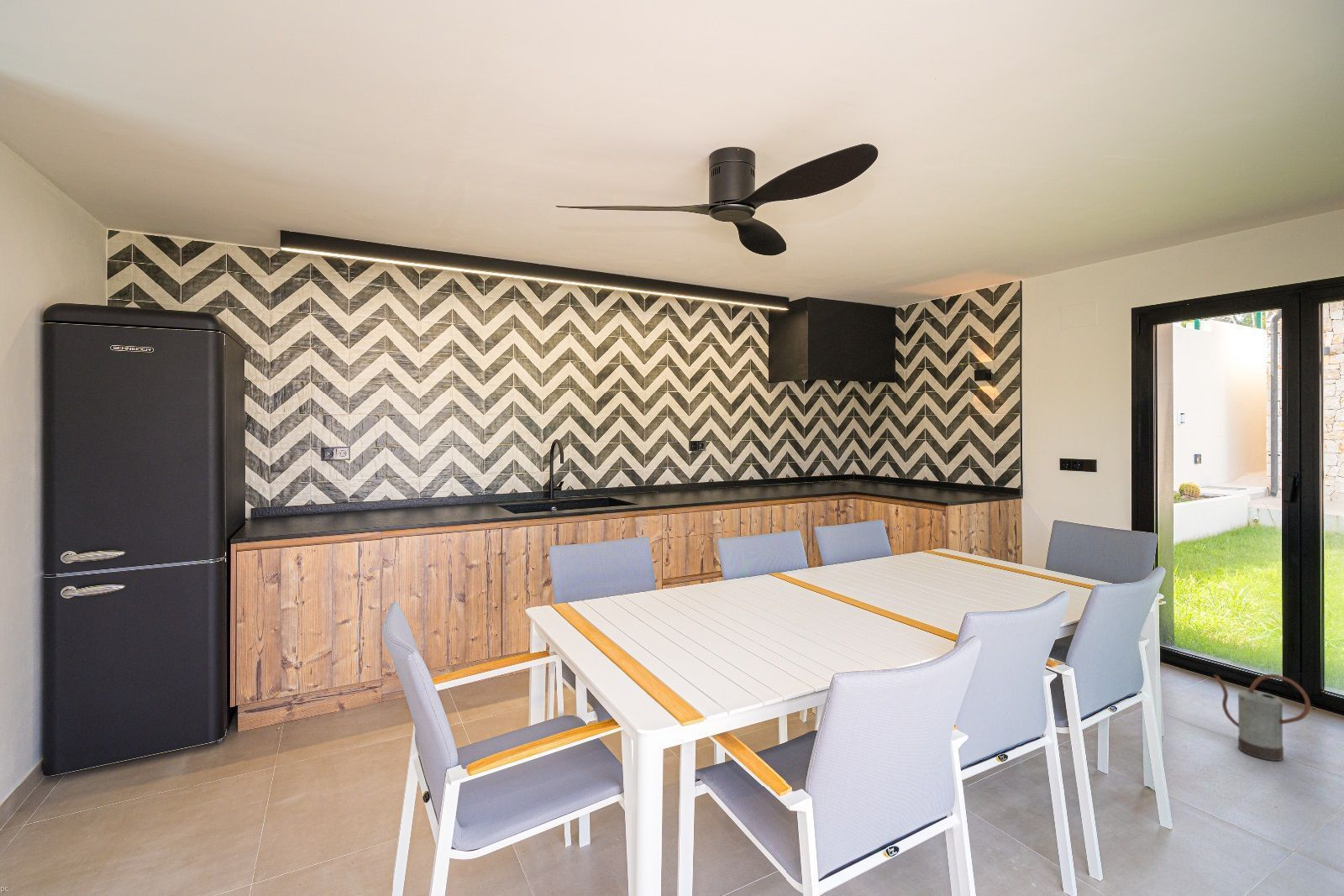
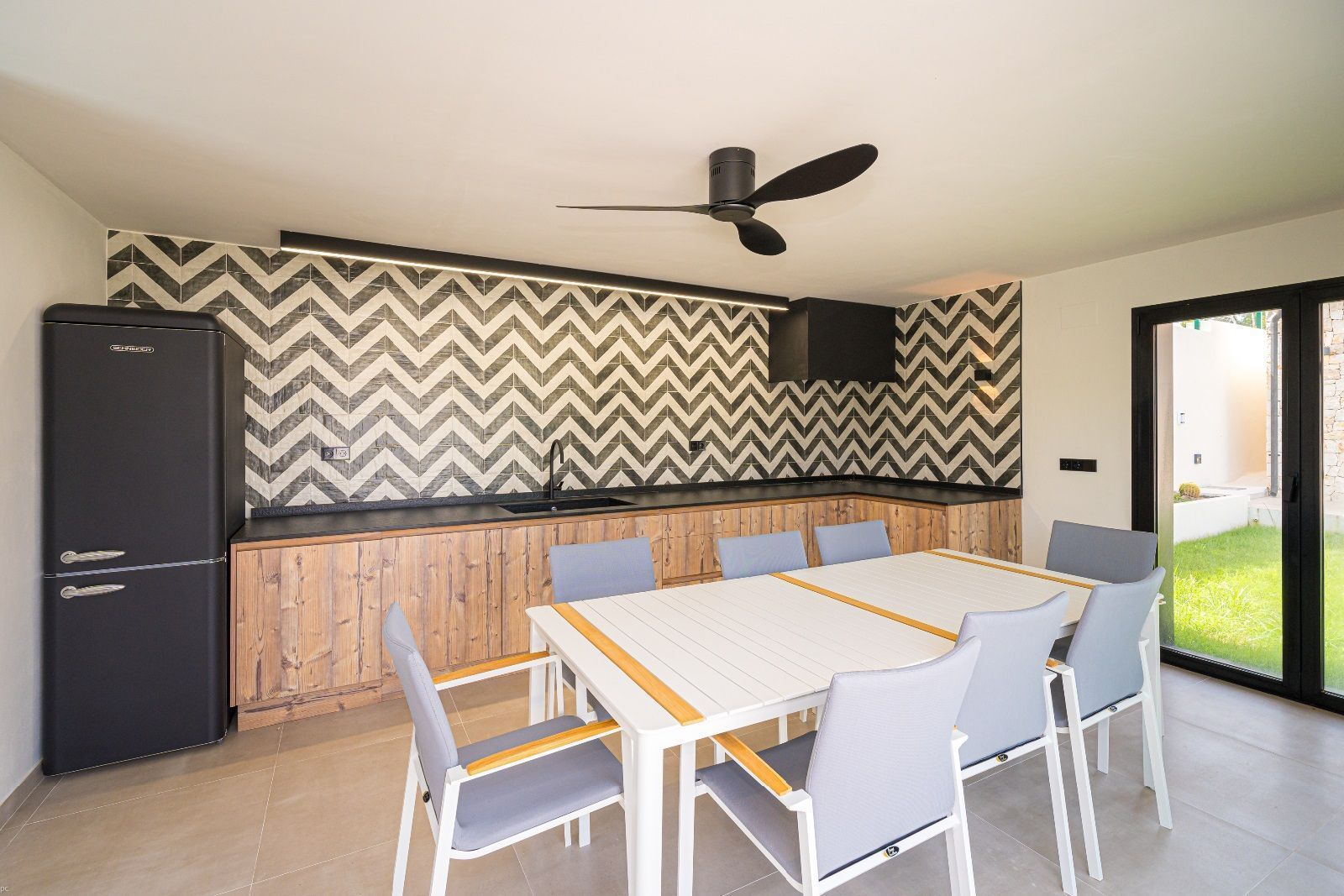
- watering can (1259, 710)
